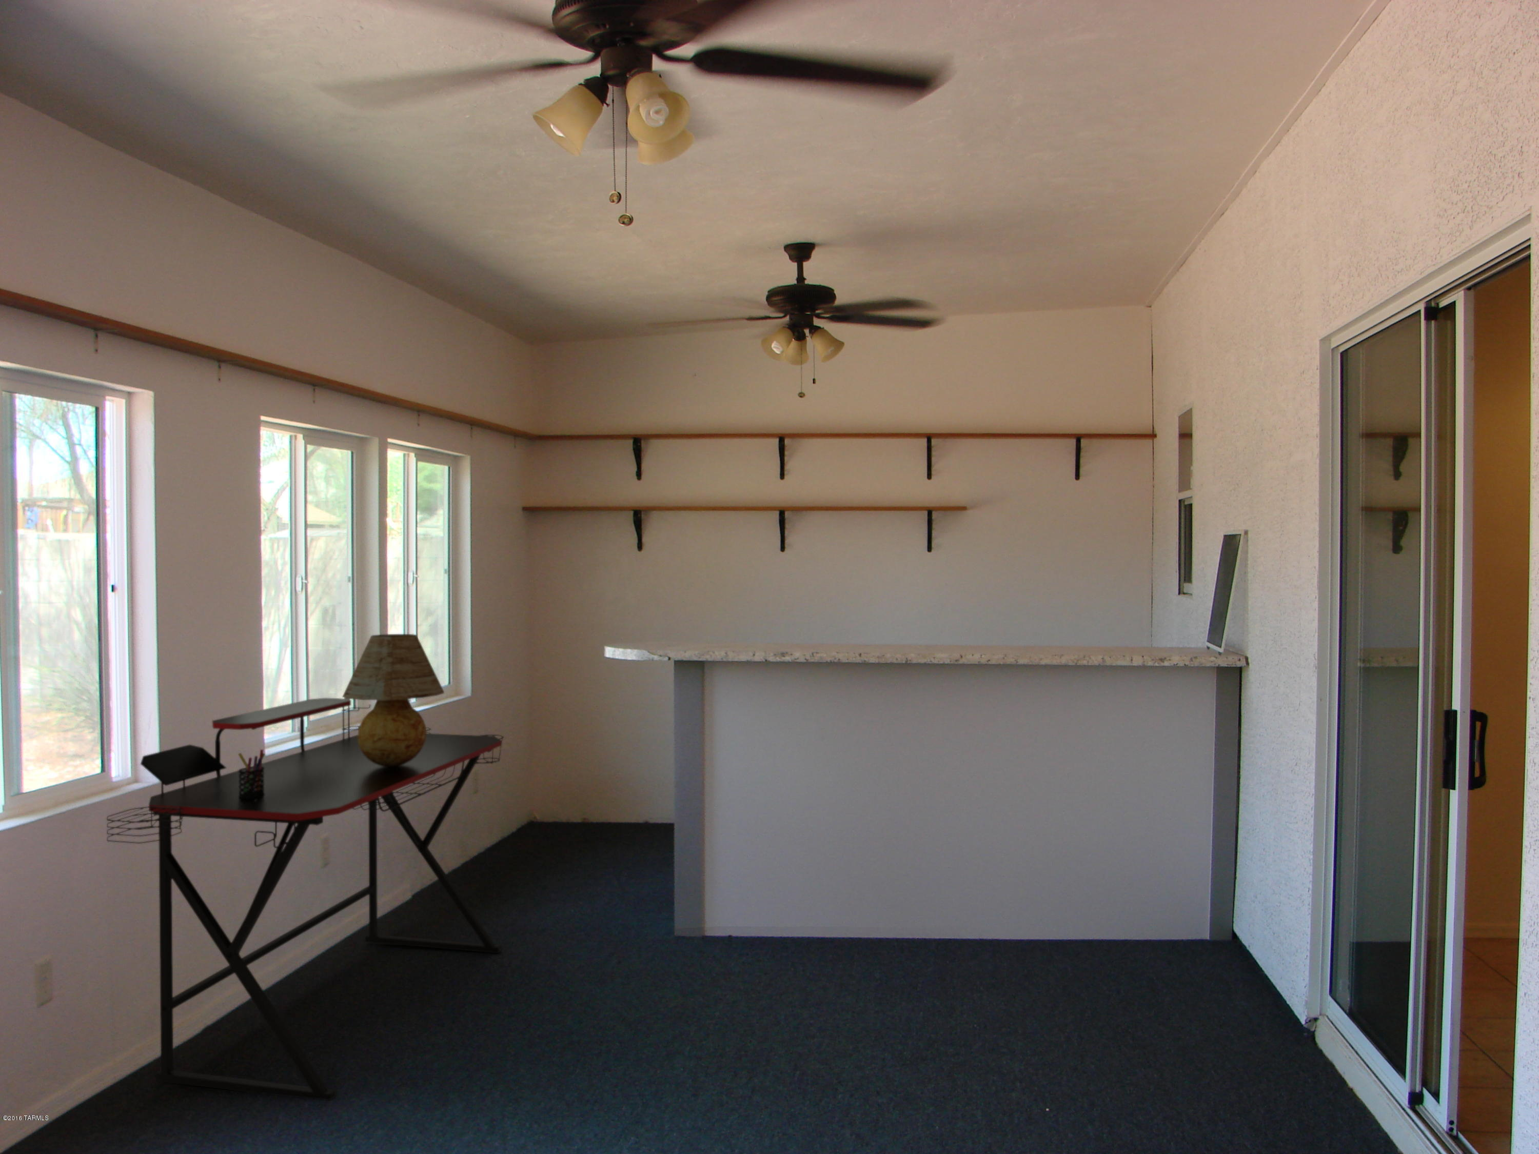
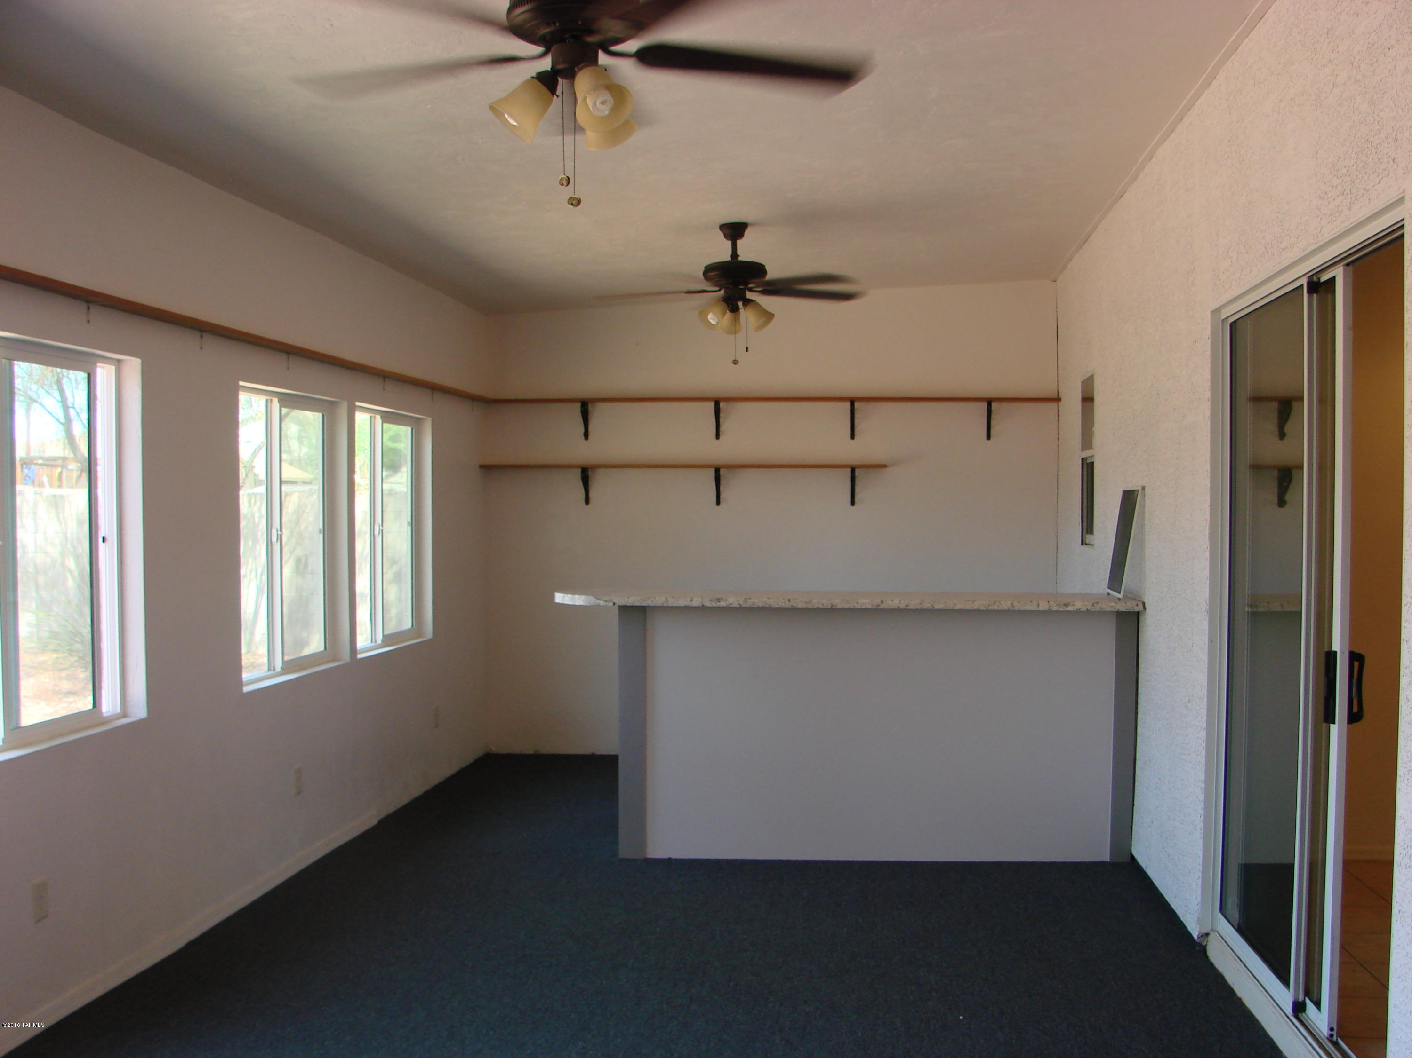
- desk (368, 859)
- pen holder (254, 771)
- table lamp (394, 701)
